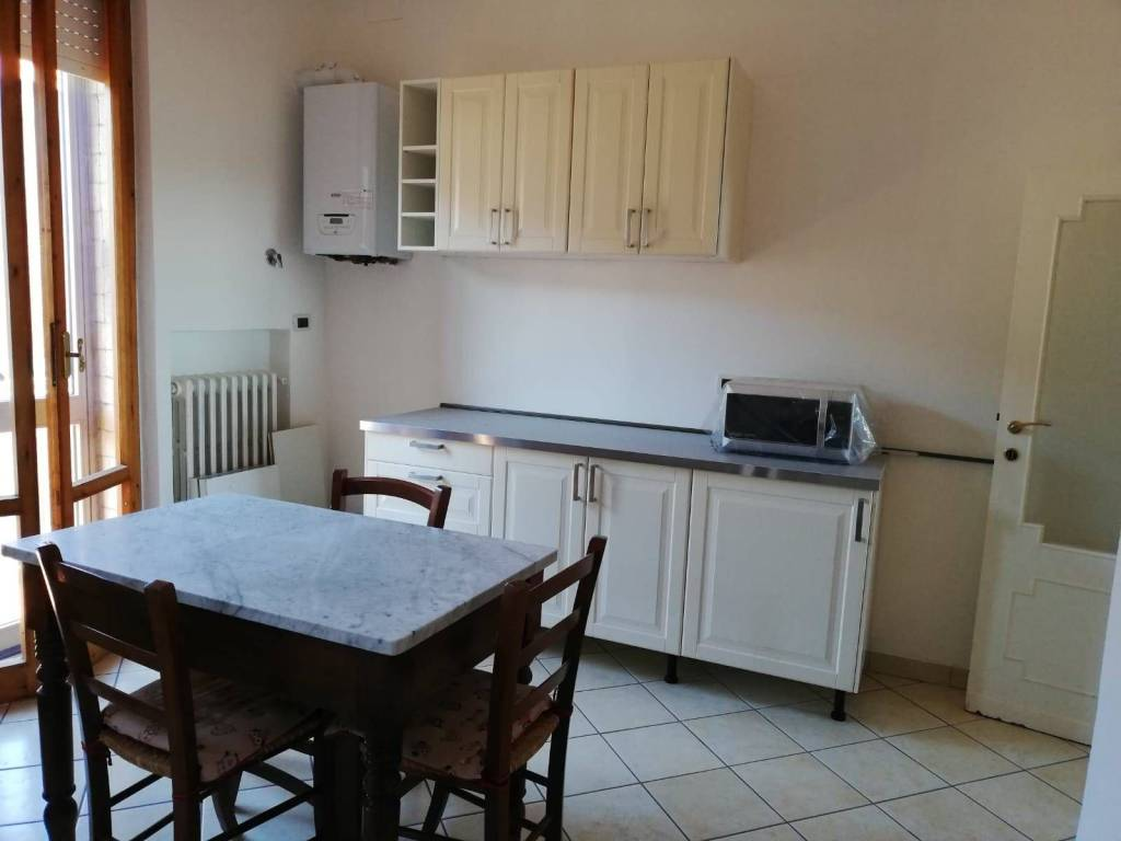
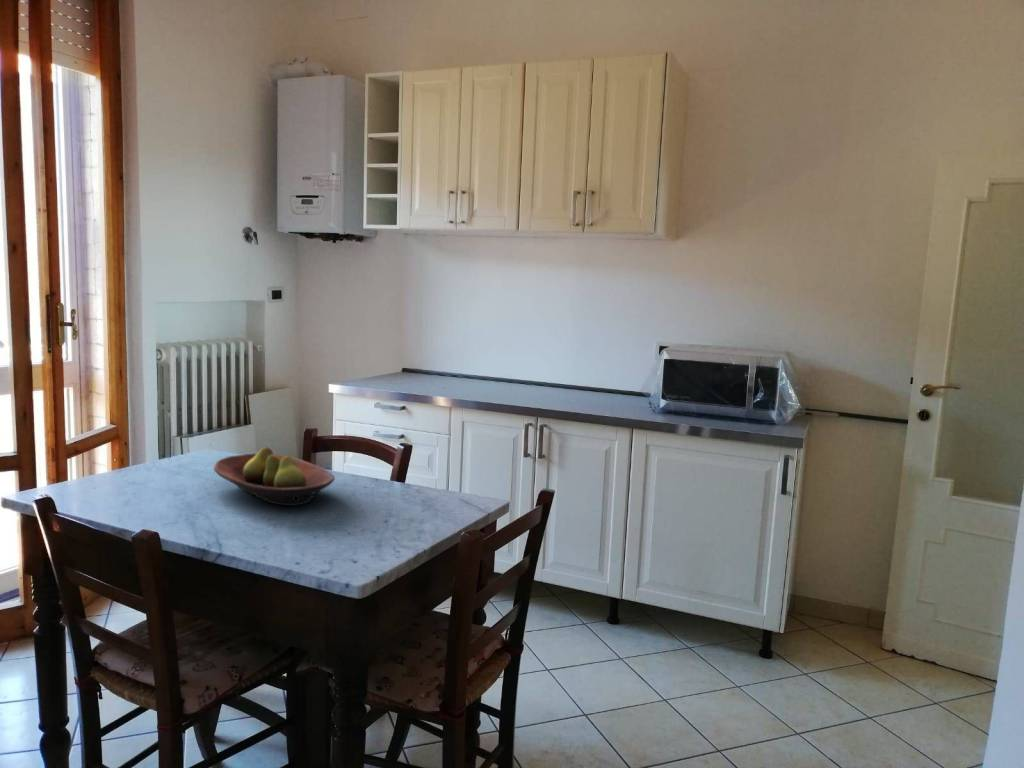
+ fruit bowl (273, 472)
